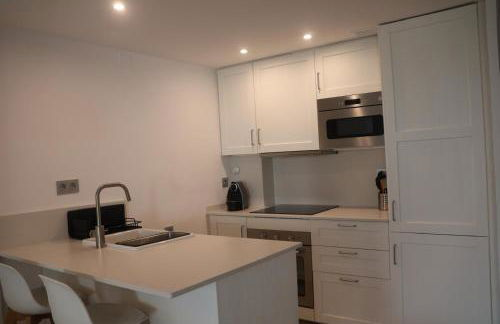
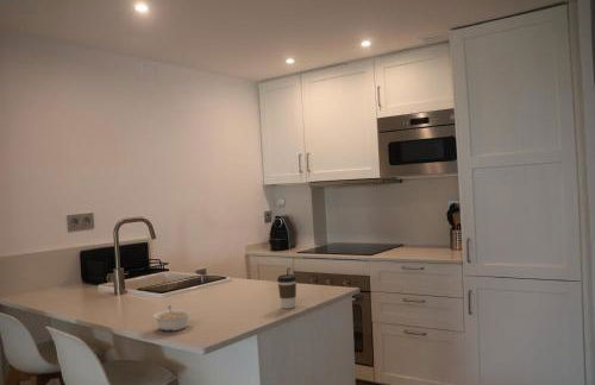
+ coffee cup (287, 291)
+ legume (171, 318)
